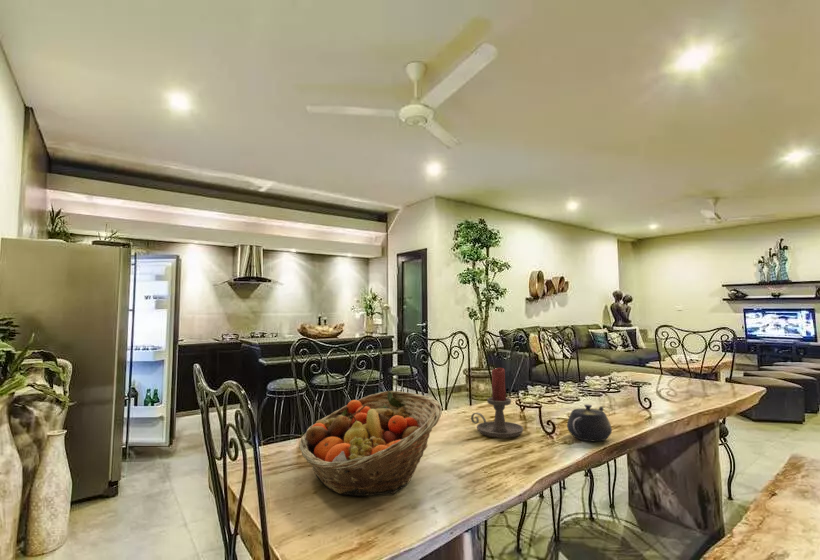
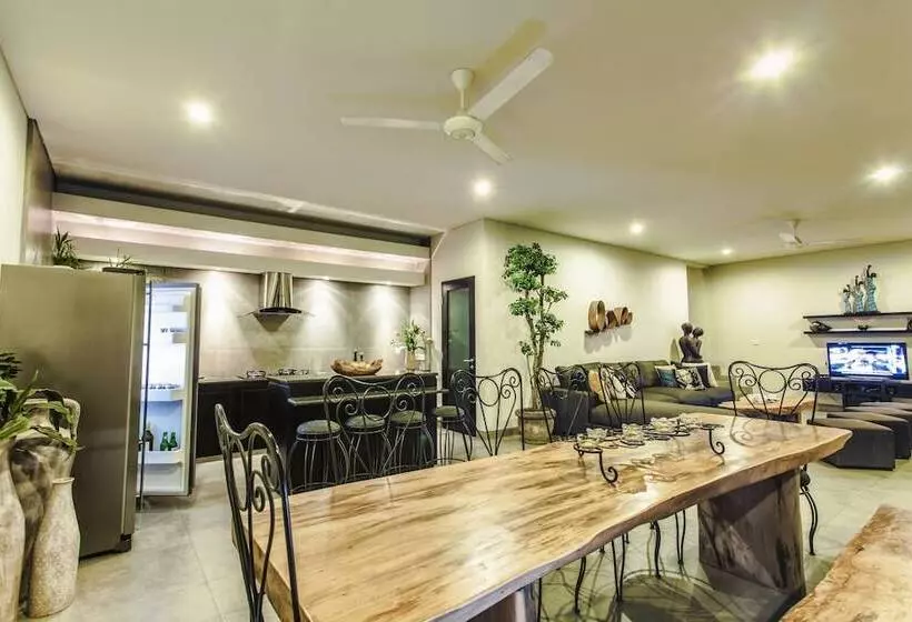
- fruit basket (370, 436)
- teapot (589, 420)
- candle holder (493, 399)
